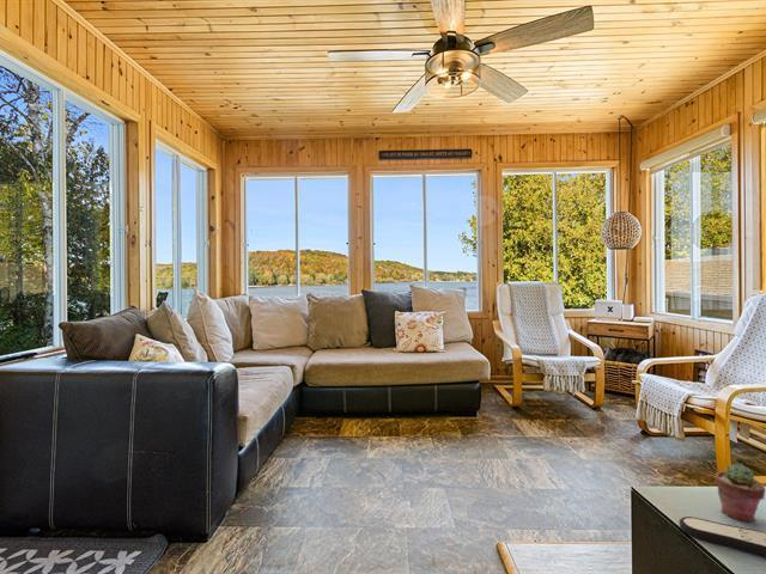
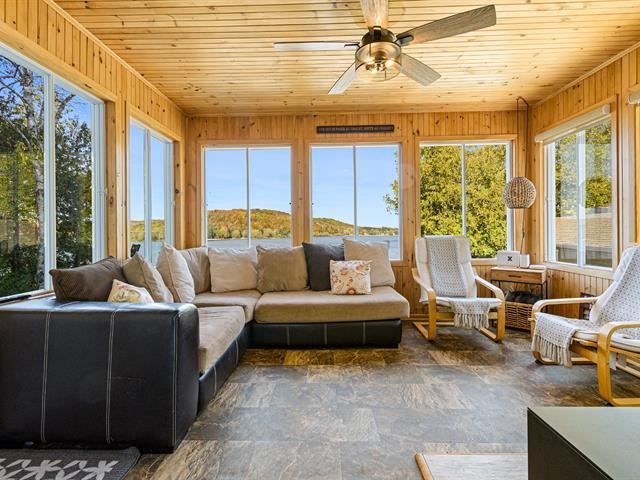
- potted succulent (738, 489)
- remote control (728, 535)
